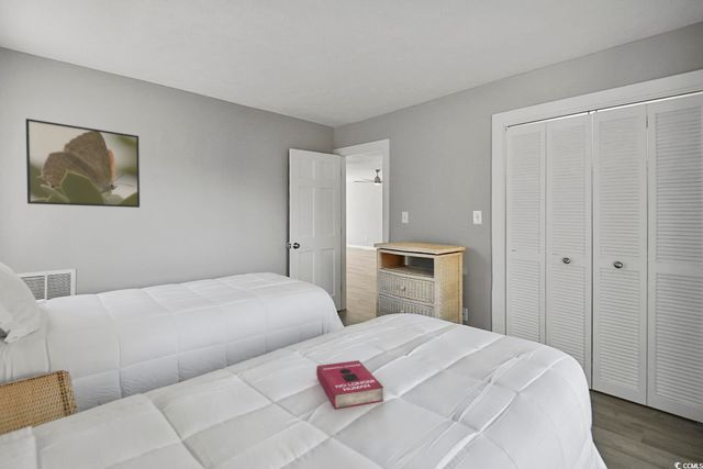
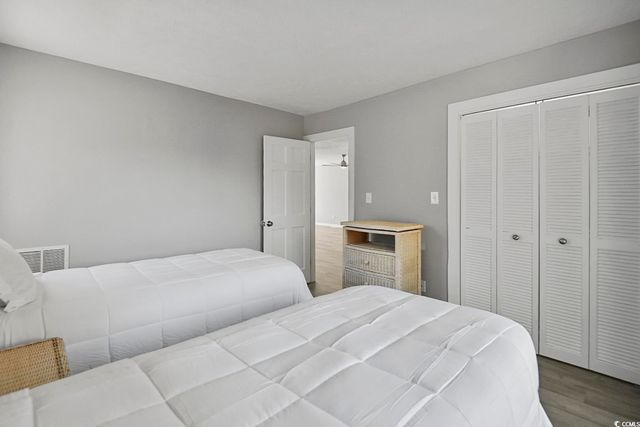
- book (347, 381)
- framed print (87, 167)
